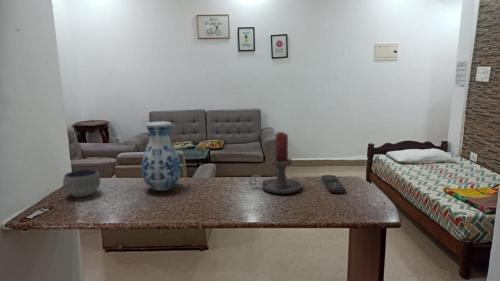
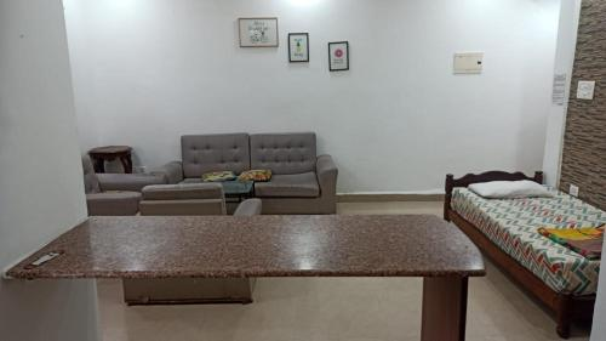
- candle holder (275, 160)
- bowl (82, 184)
- vase (160, 156)
- remote control (332, 183)
